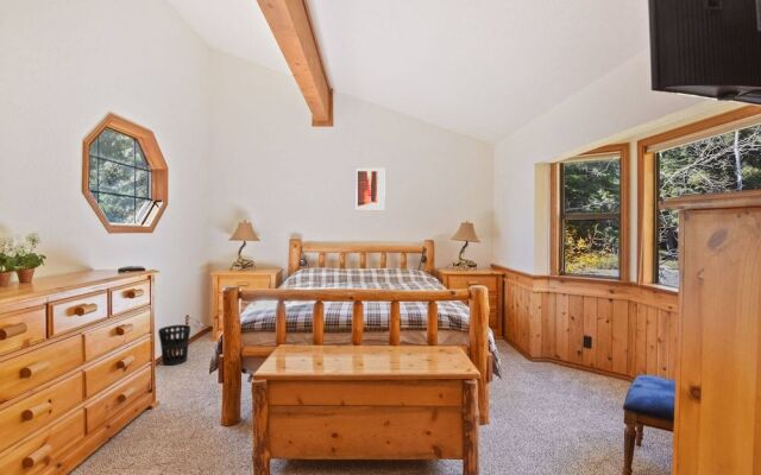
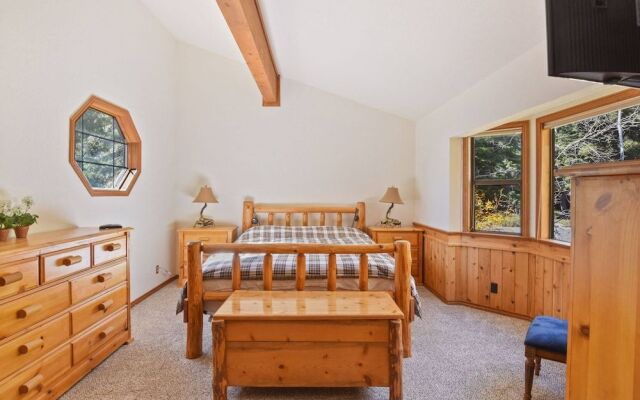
- wall art (370, 189)
- wastebasket (175, 344)
